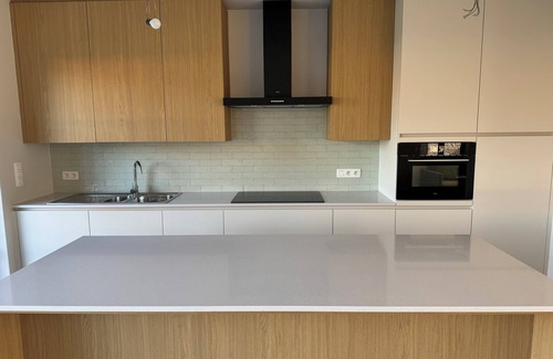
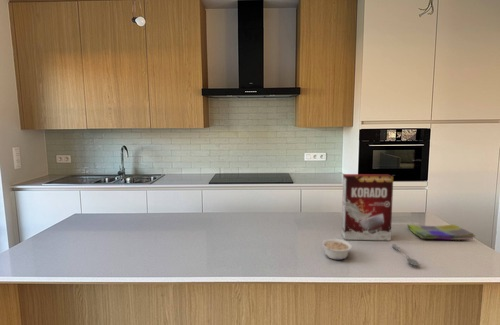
+ legume (336, 249)
+ soupspoon (405, 254)
+ dish towel (439, 231)
+ cereal box (366, 206)
